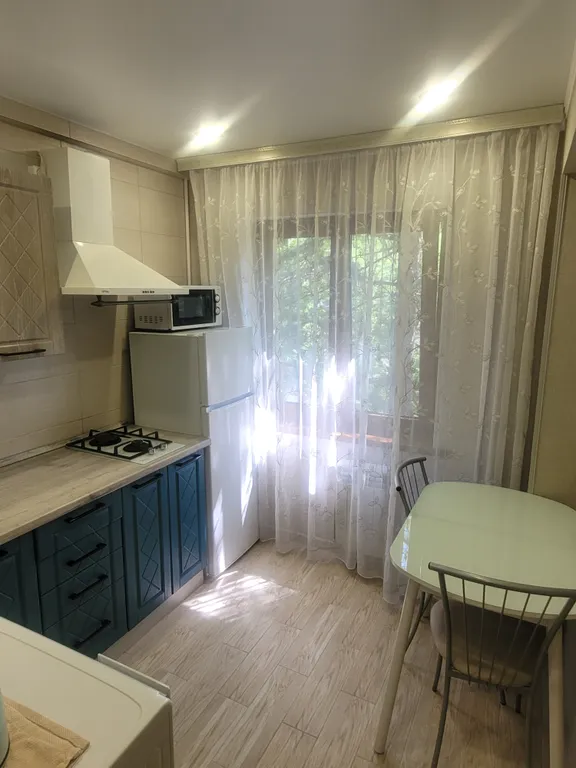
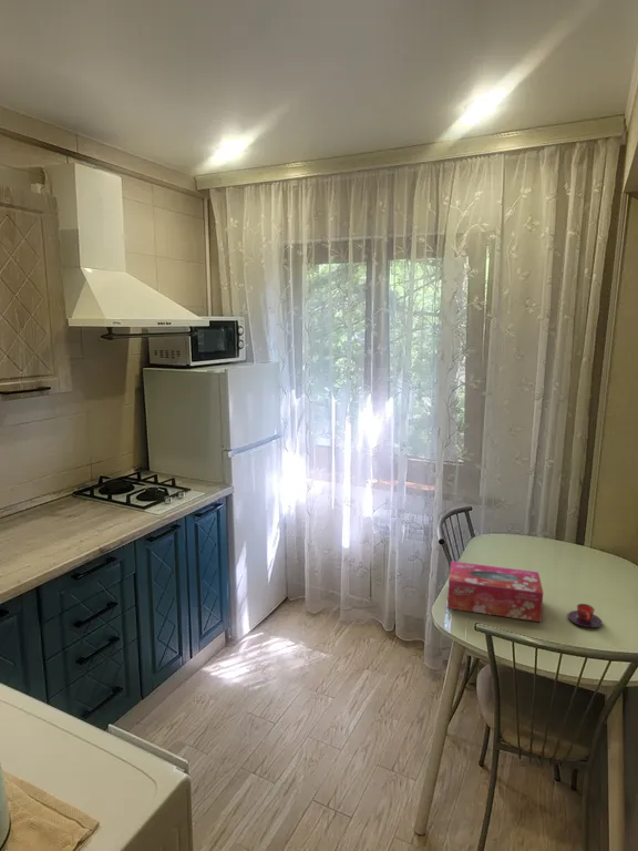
+ tissue box (493, 589)
+ teacup (585, 614)
